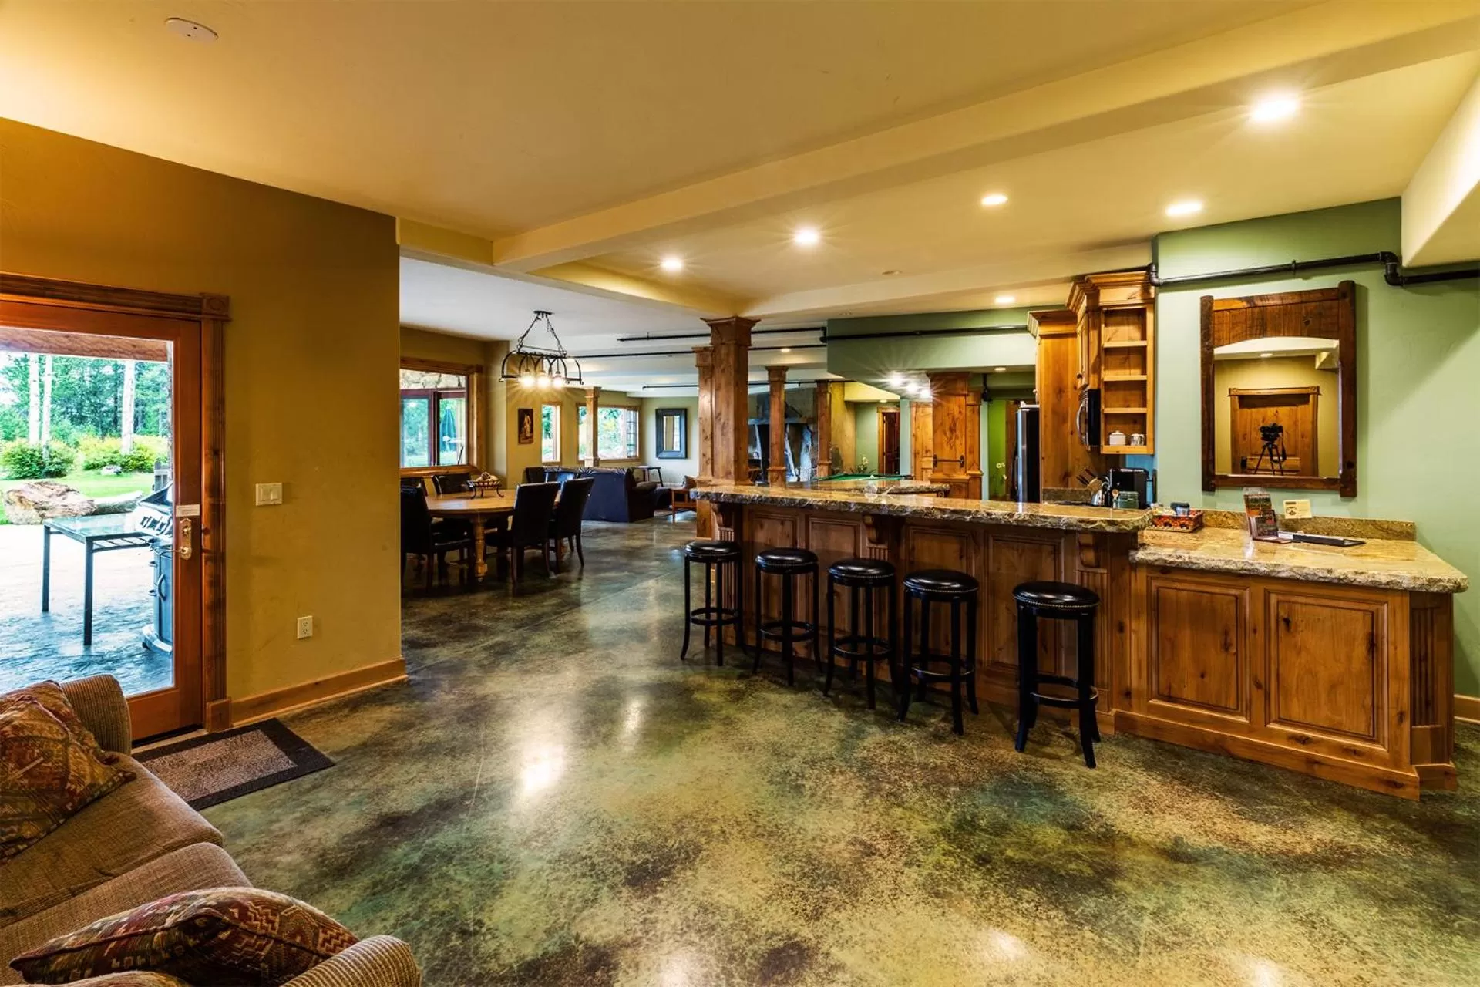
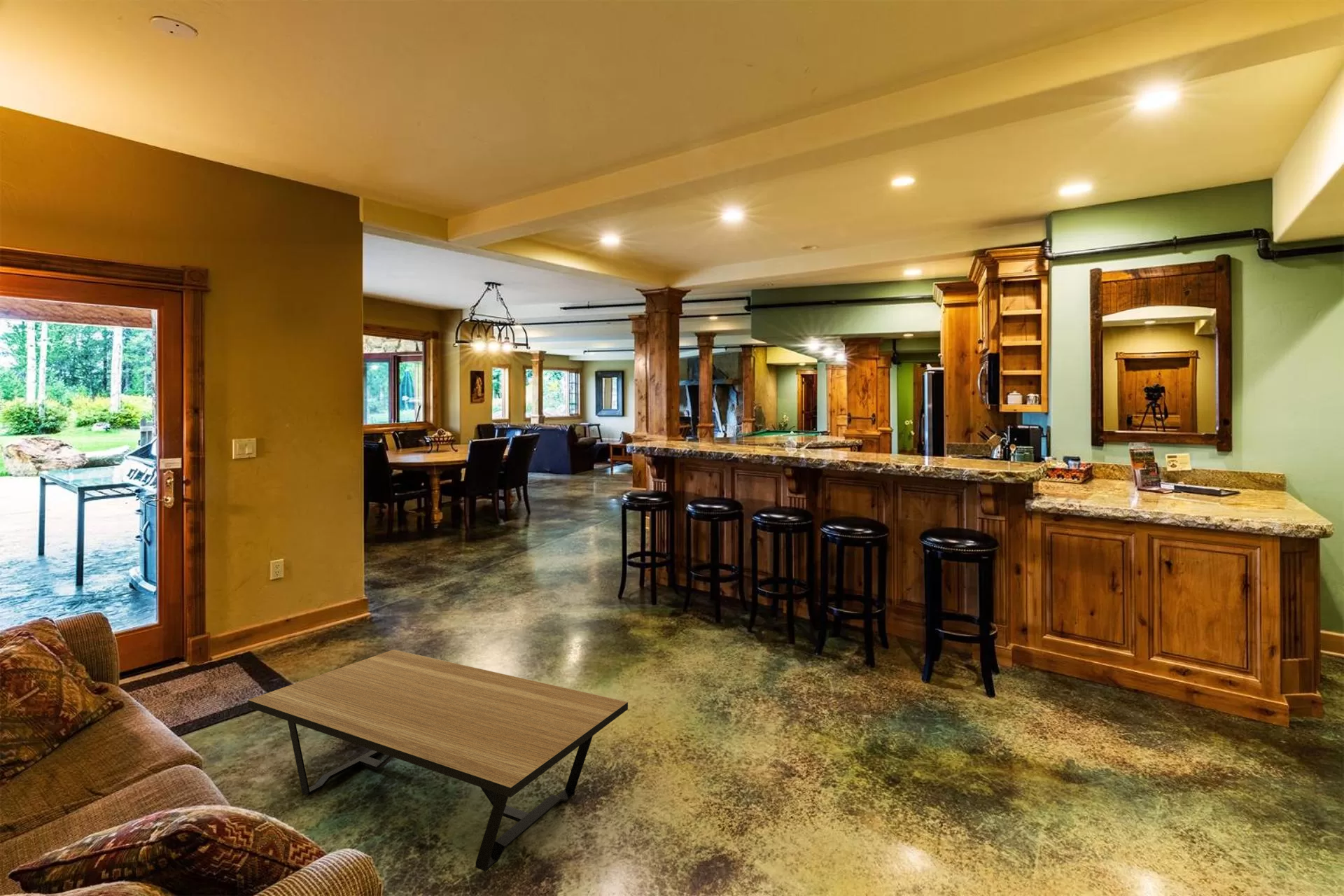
+ coffee table (437, 748)
